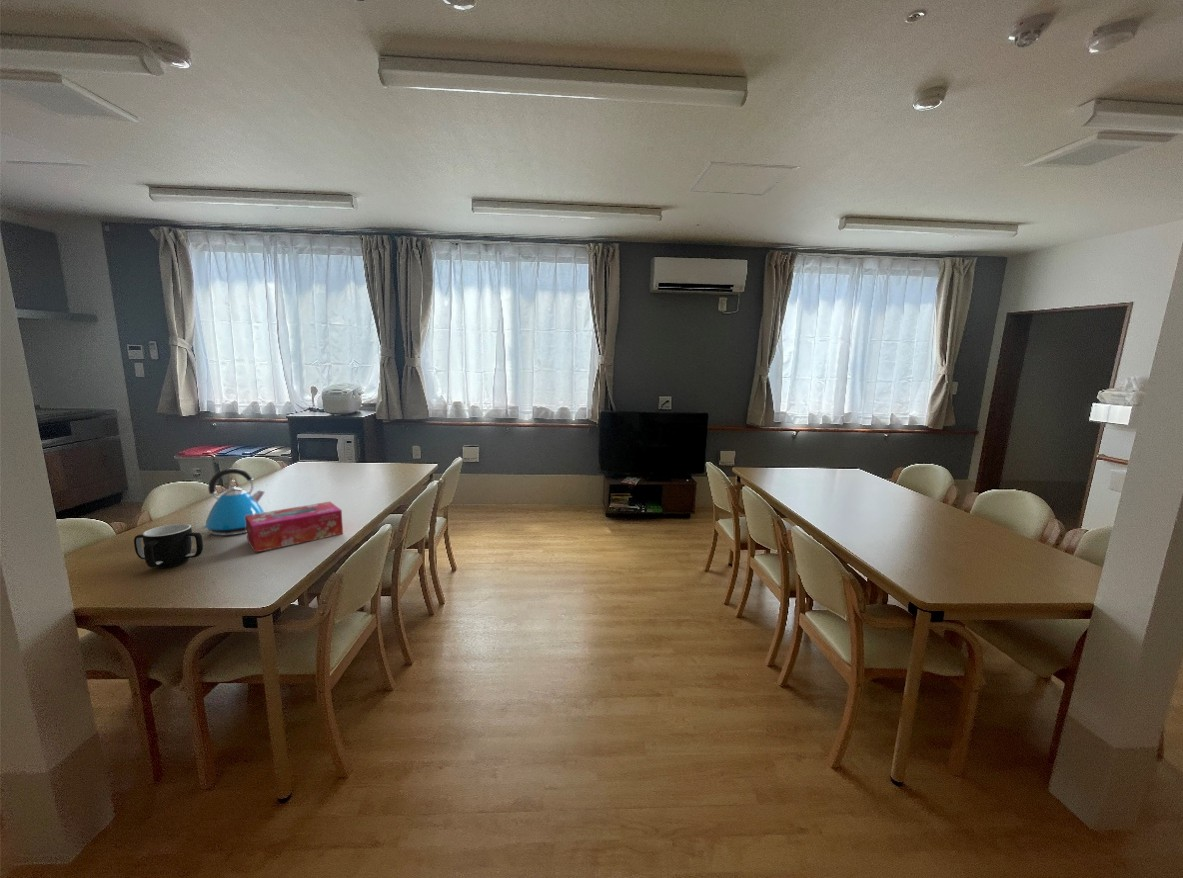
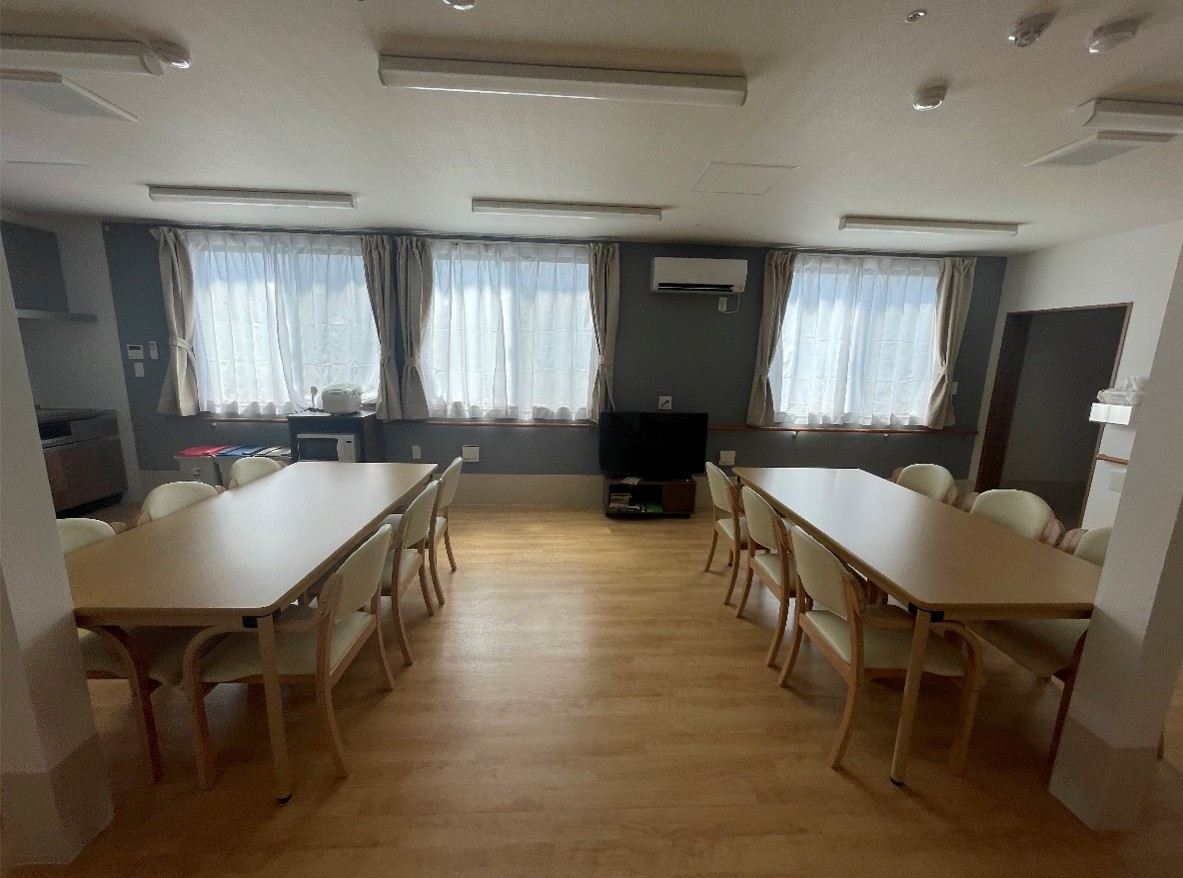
- tissue box (295, 525)
- kettle (232, 498)
- mug (169, 546)
